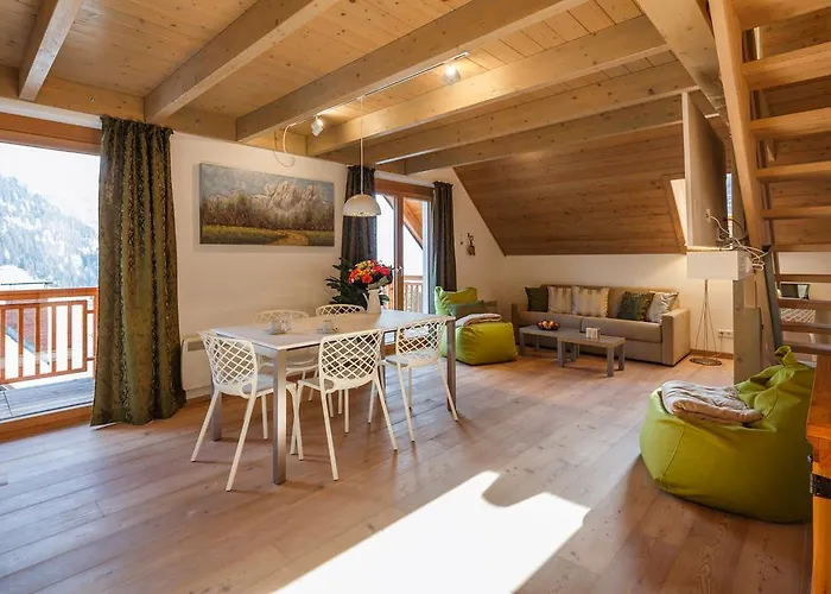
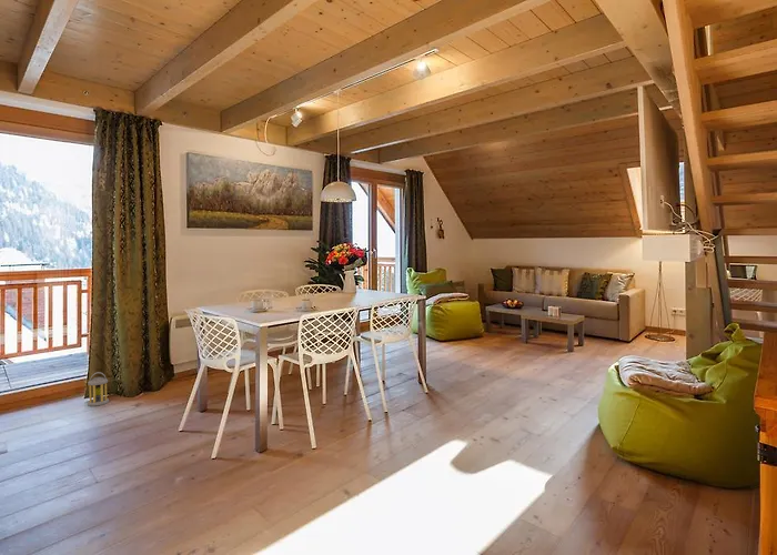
+ lantern (98, 387)
